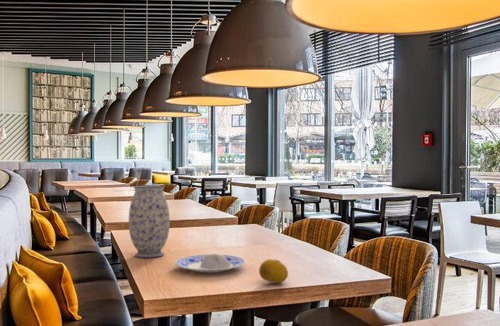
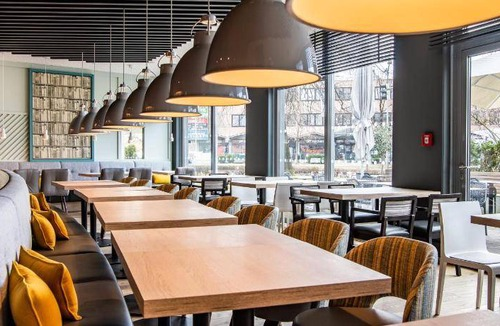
- plate (210, 261)
- fruit (273, 270)
- vase (149, 220)
